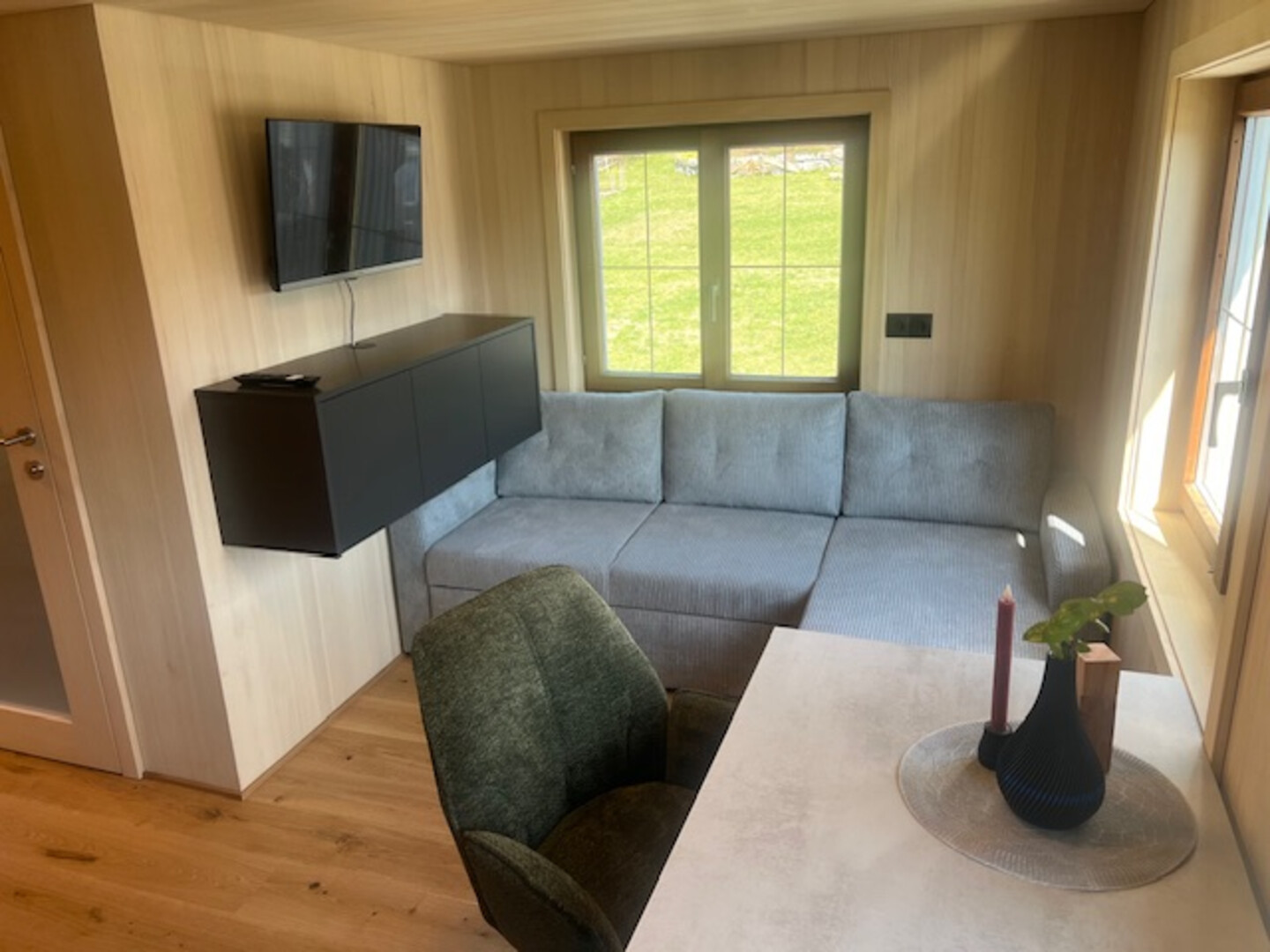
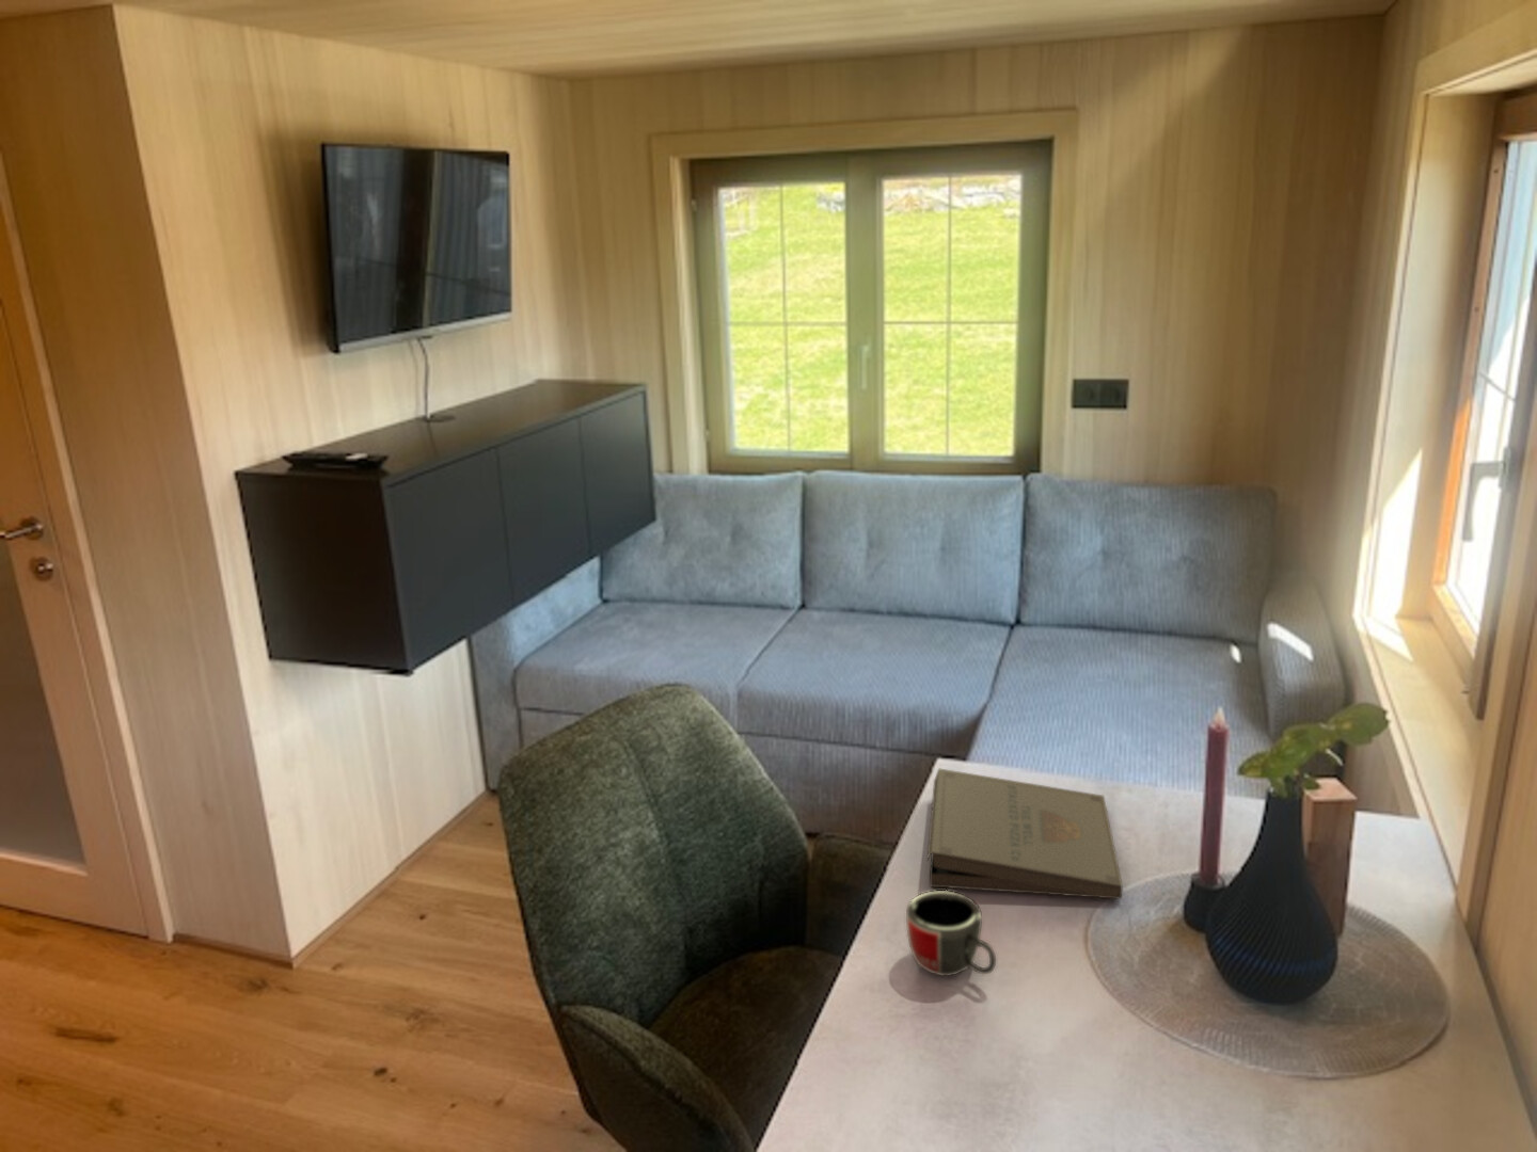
+ pizza box (1019, 828)
+ mug (954, 940)
